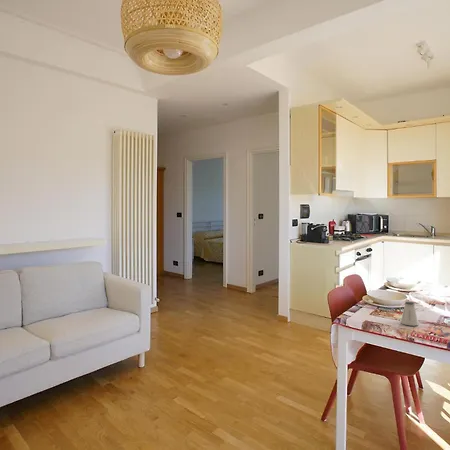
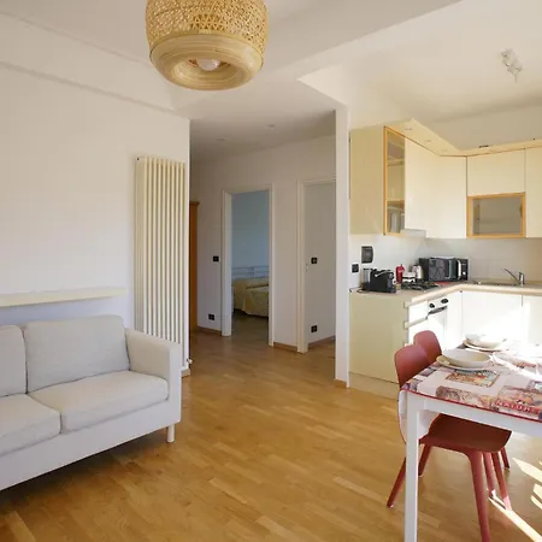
- saltshaker (409, 312)
